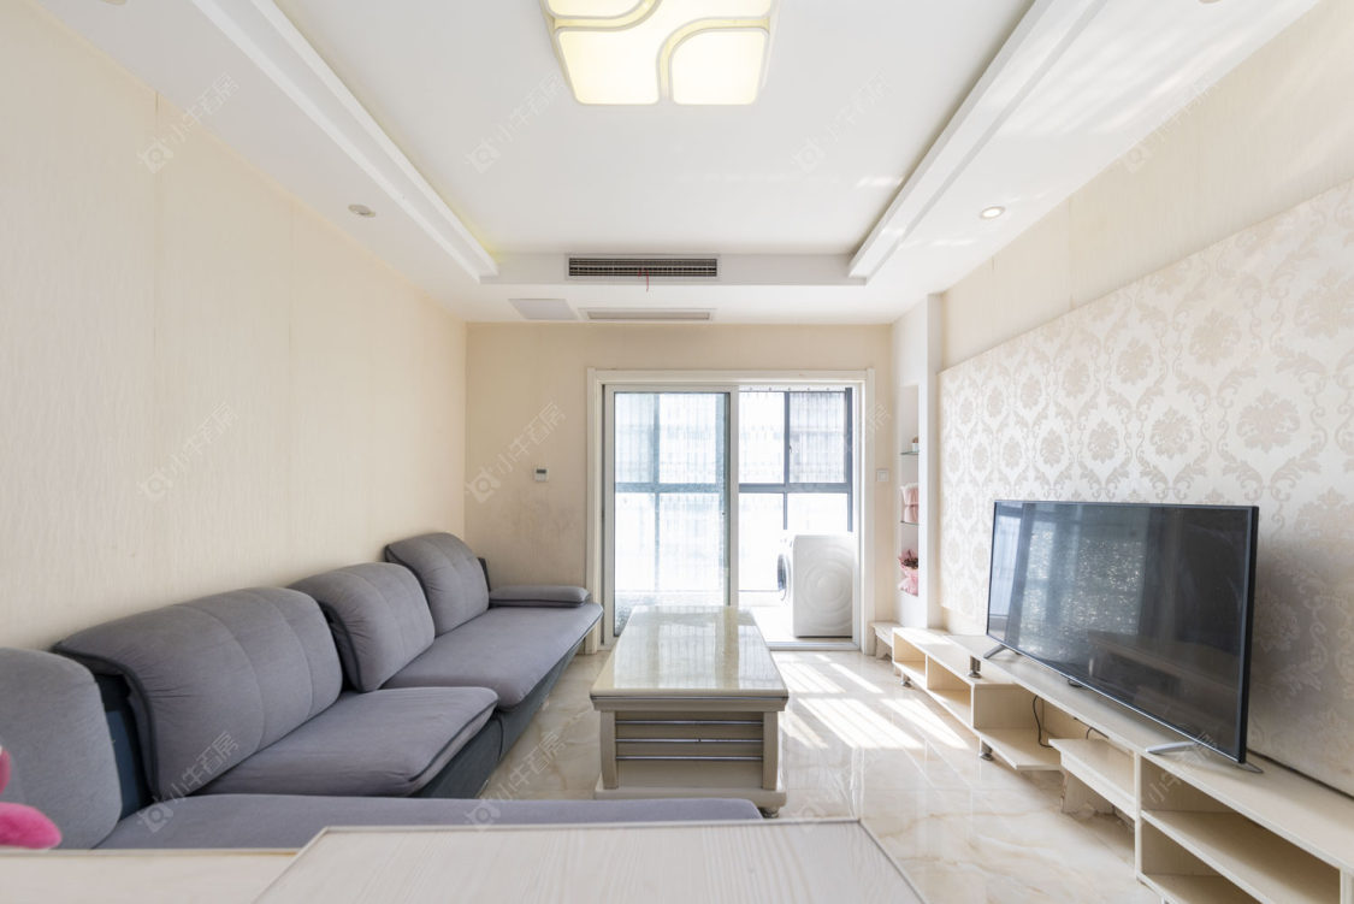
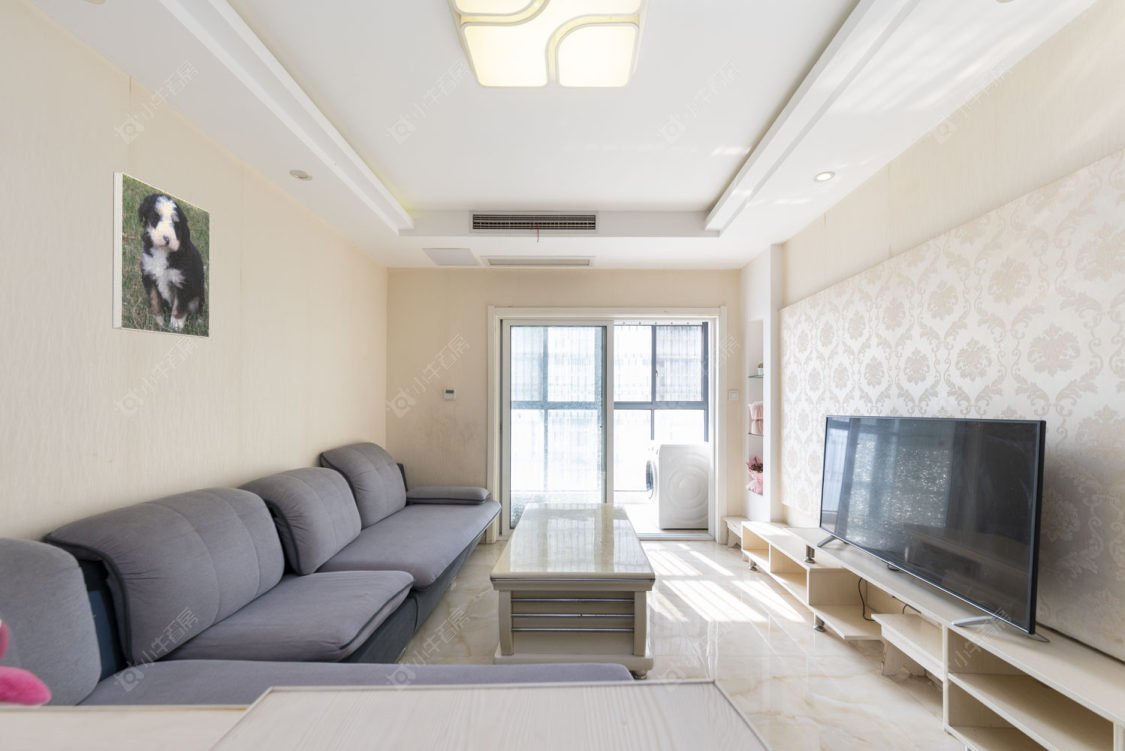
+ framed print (166, 264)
